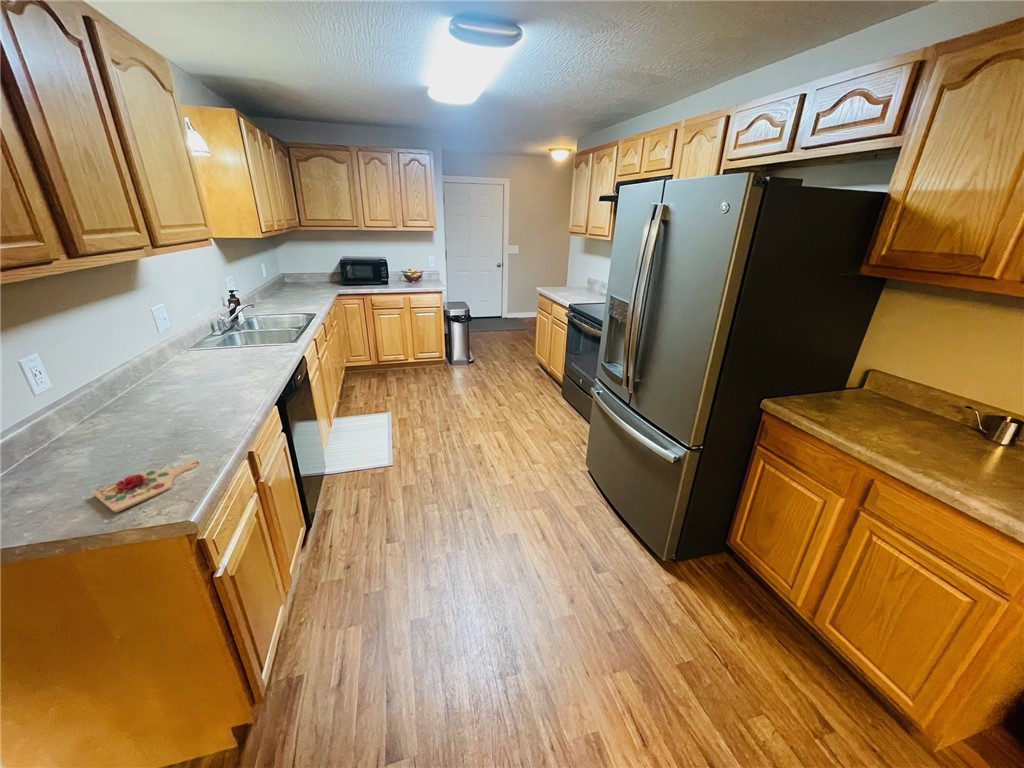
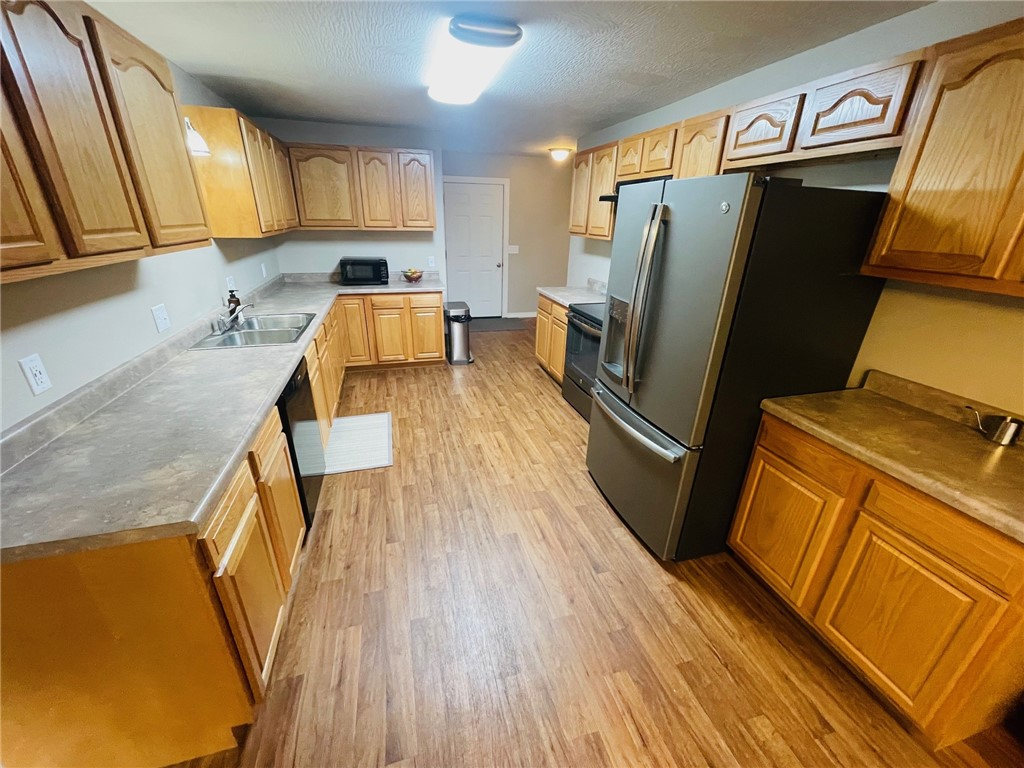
- cutting board (153, 477)
